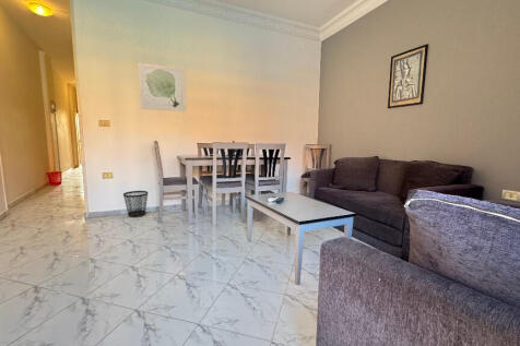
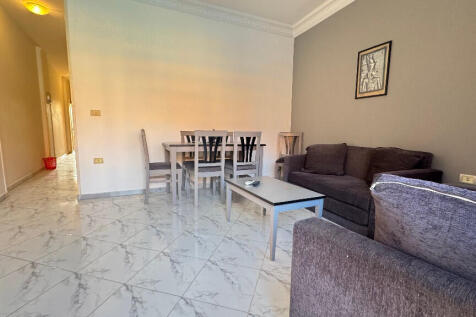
- wall art (163, 87)
- wastebasket (135, 203)
